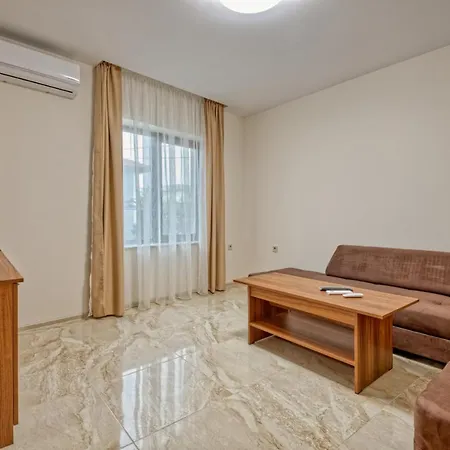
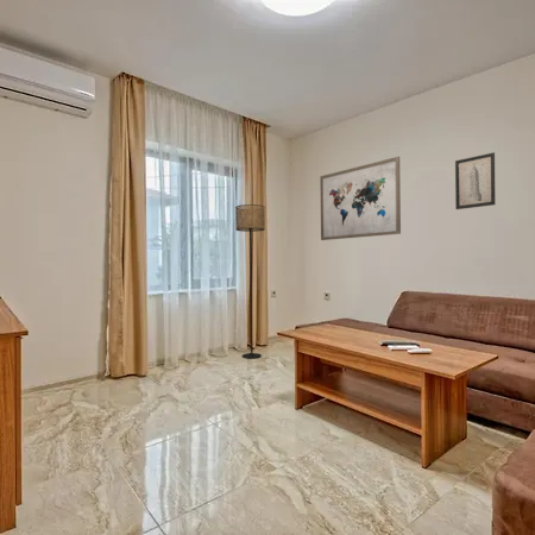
+ wall art (474, 182)
+ floor lamp (251, 281)
+ wall art (355, 202)
